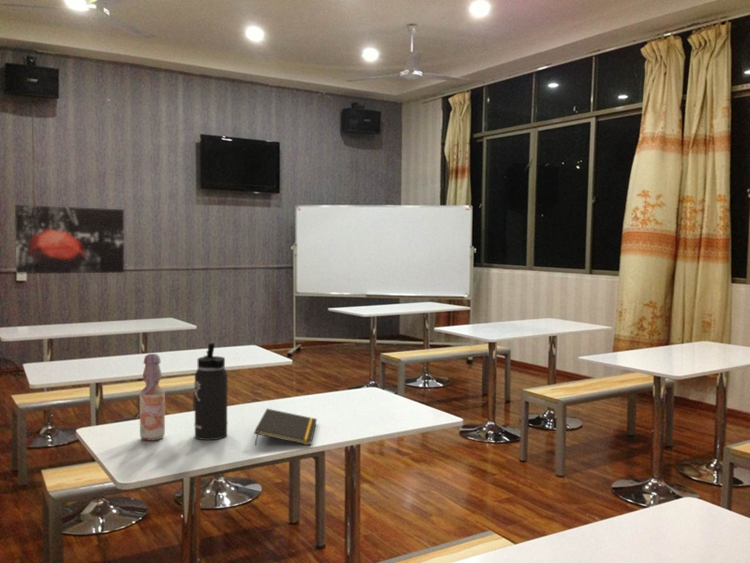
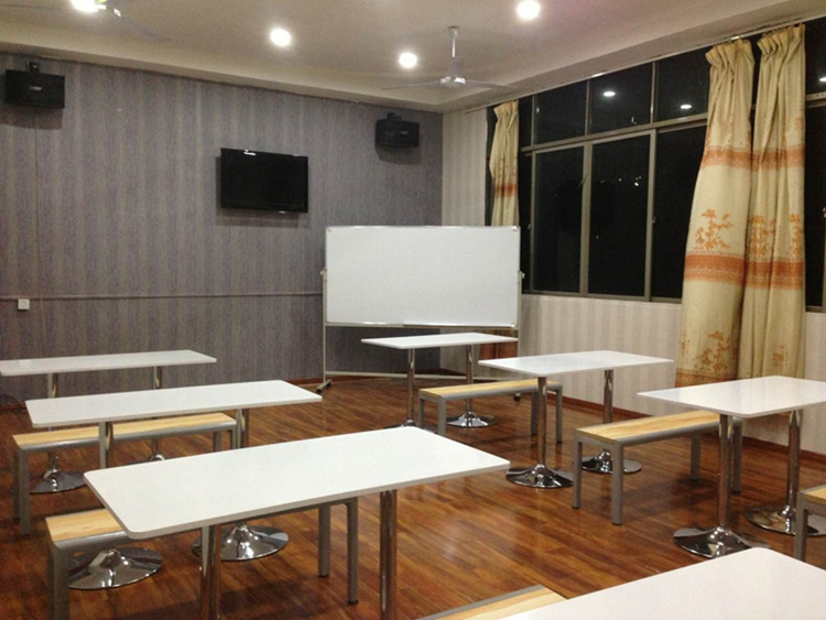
- notepad (287, 425)
- bottle (152, 396)
- wall art (72, 240)
- thermos bottle (212, 390)
